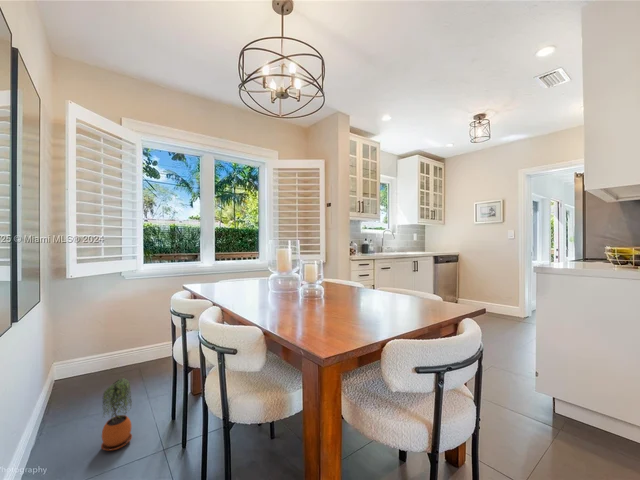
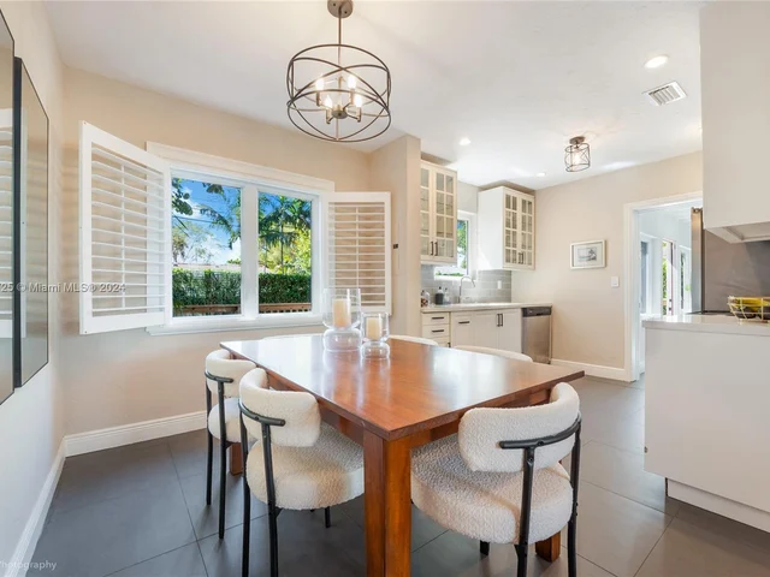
- potted plant (119, 411)
